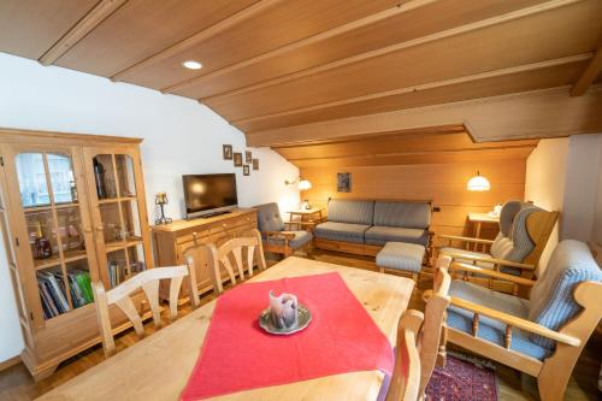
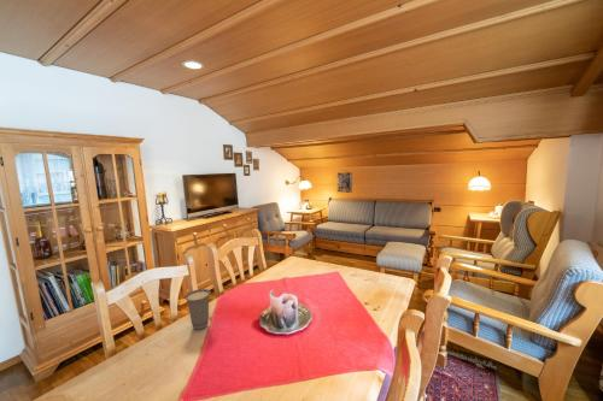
+ cup (199, 309)
